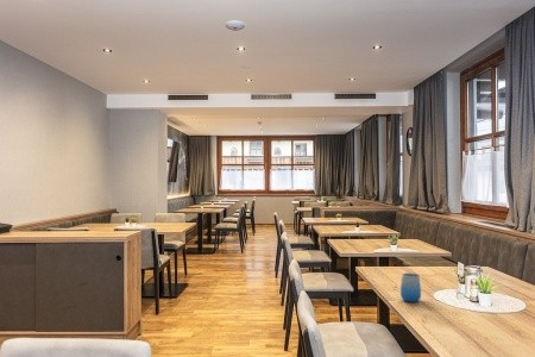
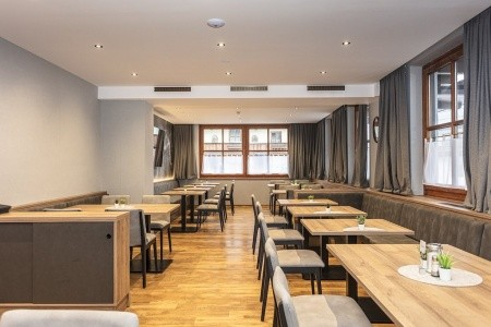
- cup (410, 287)
